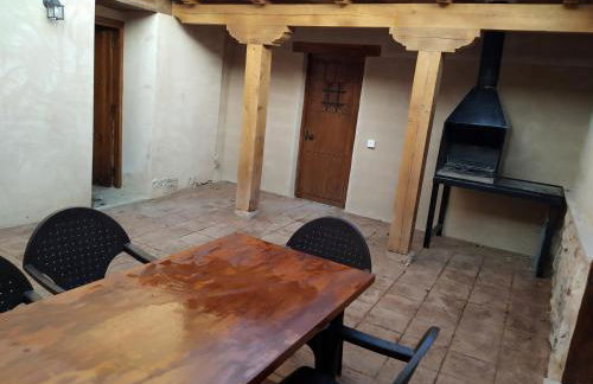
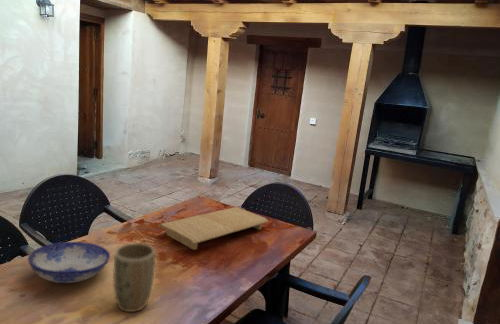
+ cutting board (216, 226)
+ ceramic bowl (70, 264)
+ plant pot (134, 277)
